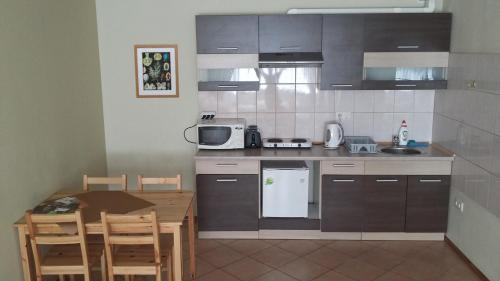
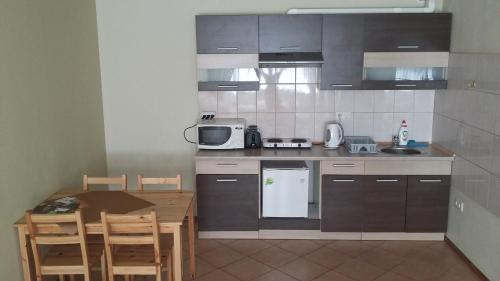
- wall art (156, 71)
